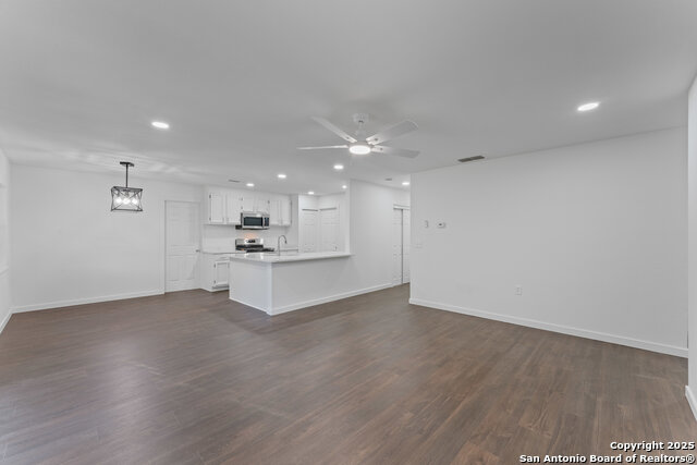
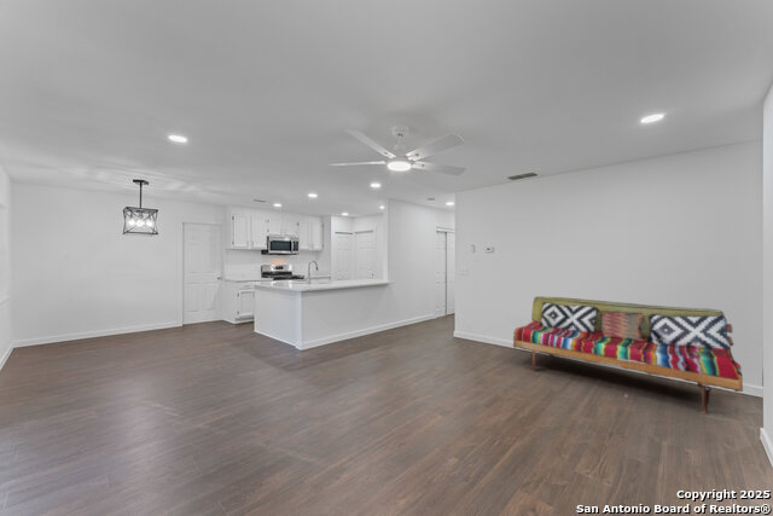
+ sofa (611, 341)
